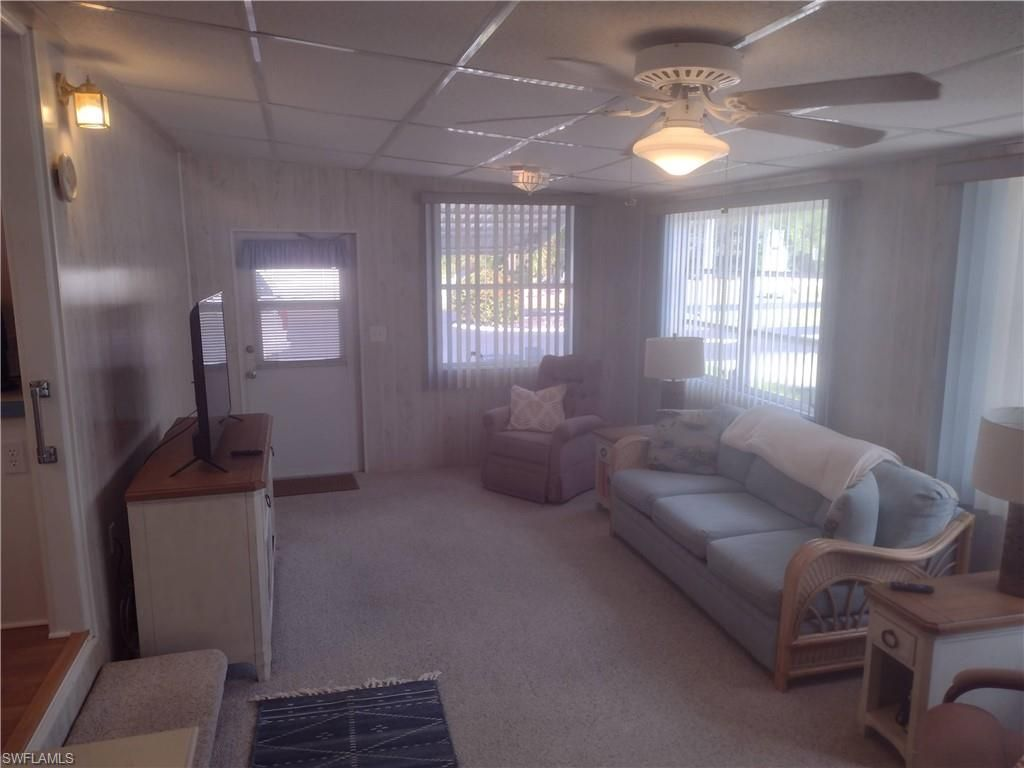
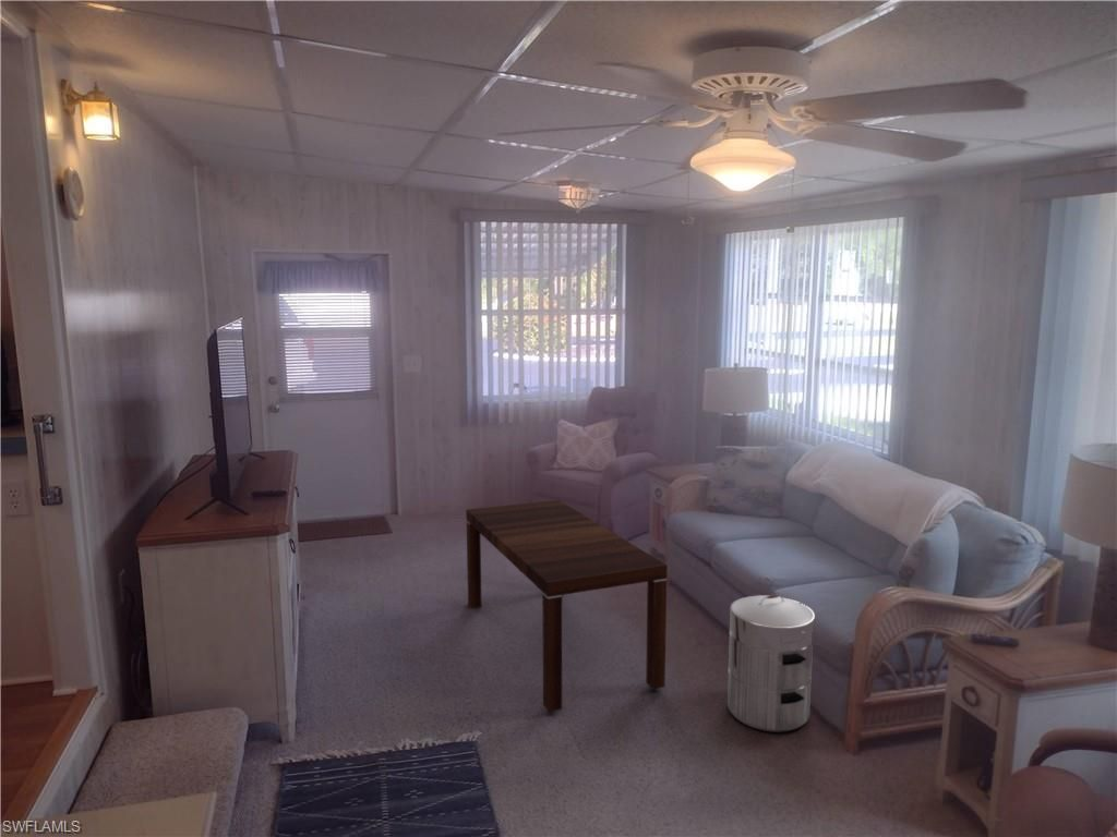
+ coffee table (554, 589)
+ waste bin (769, 654)
